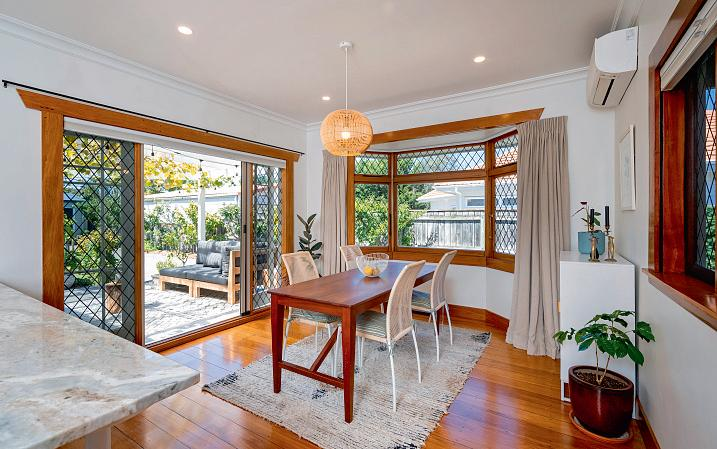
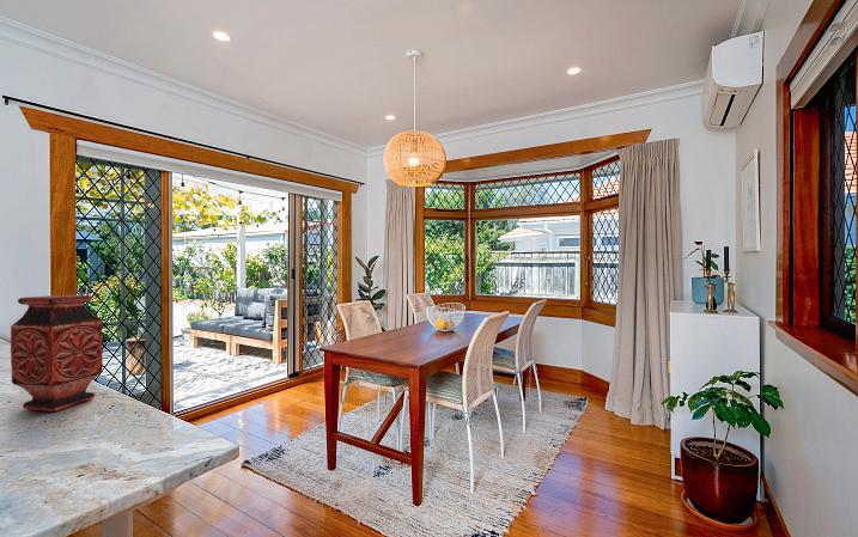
+ vase (59, 349)
